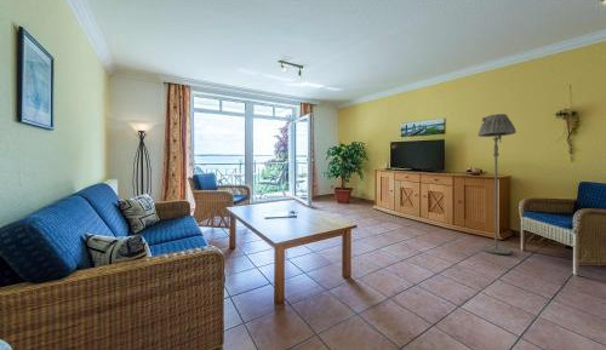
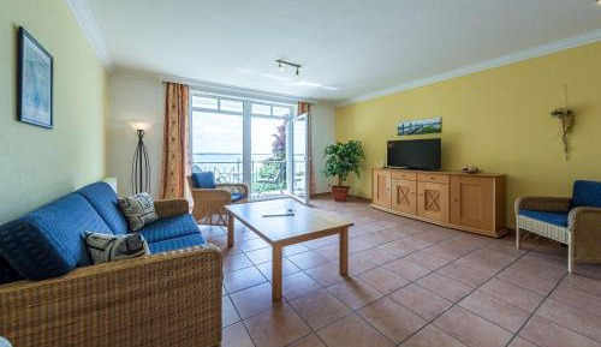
- floor lamp (496, 183)
